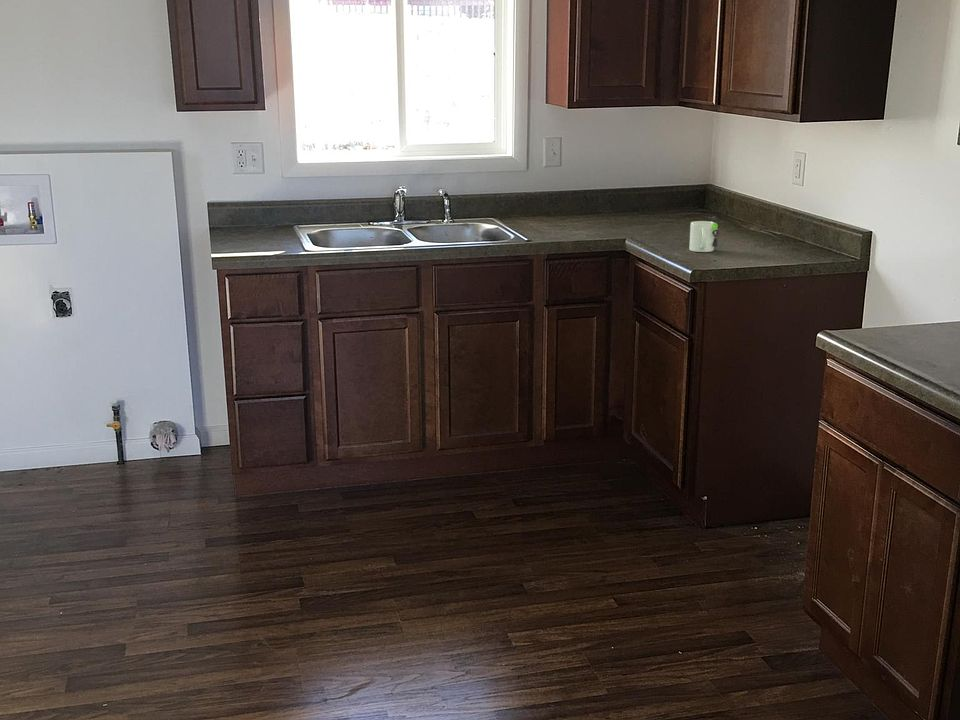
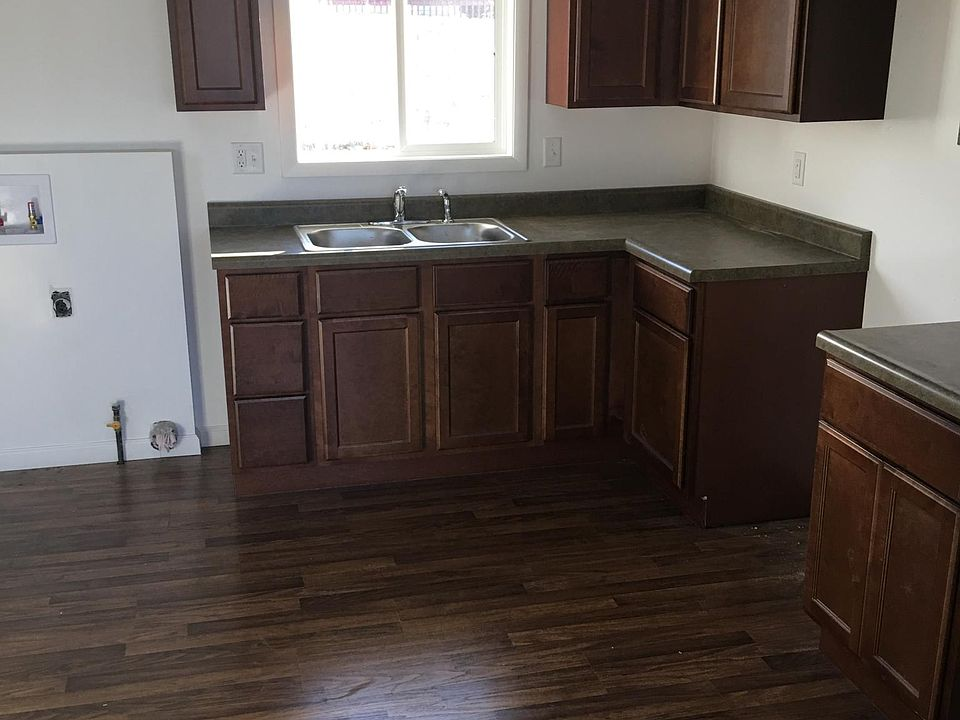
- mug (704, 234)
